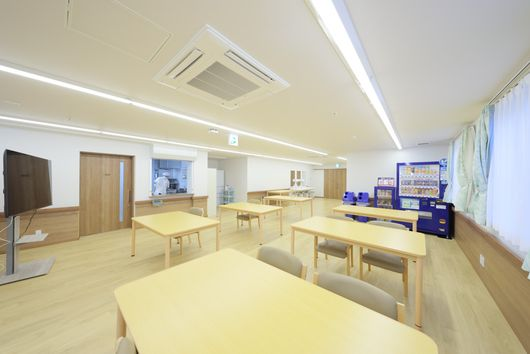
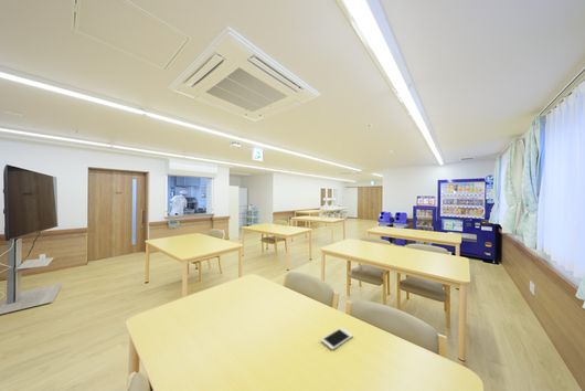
+ cell phone (337, 338)
